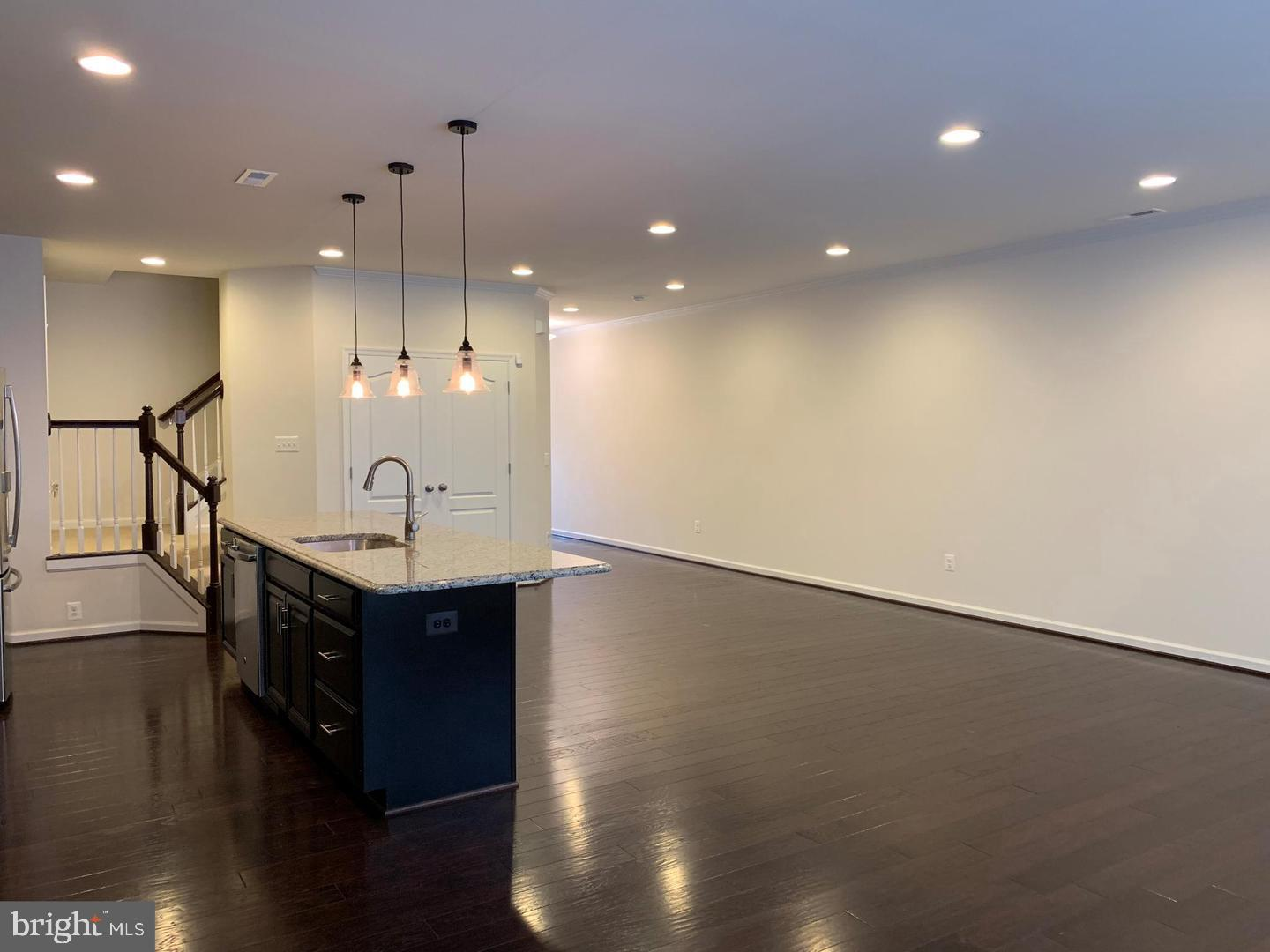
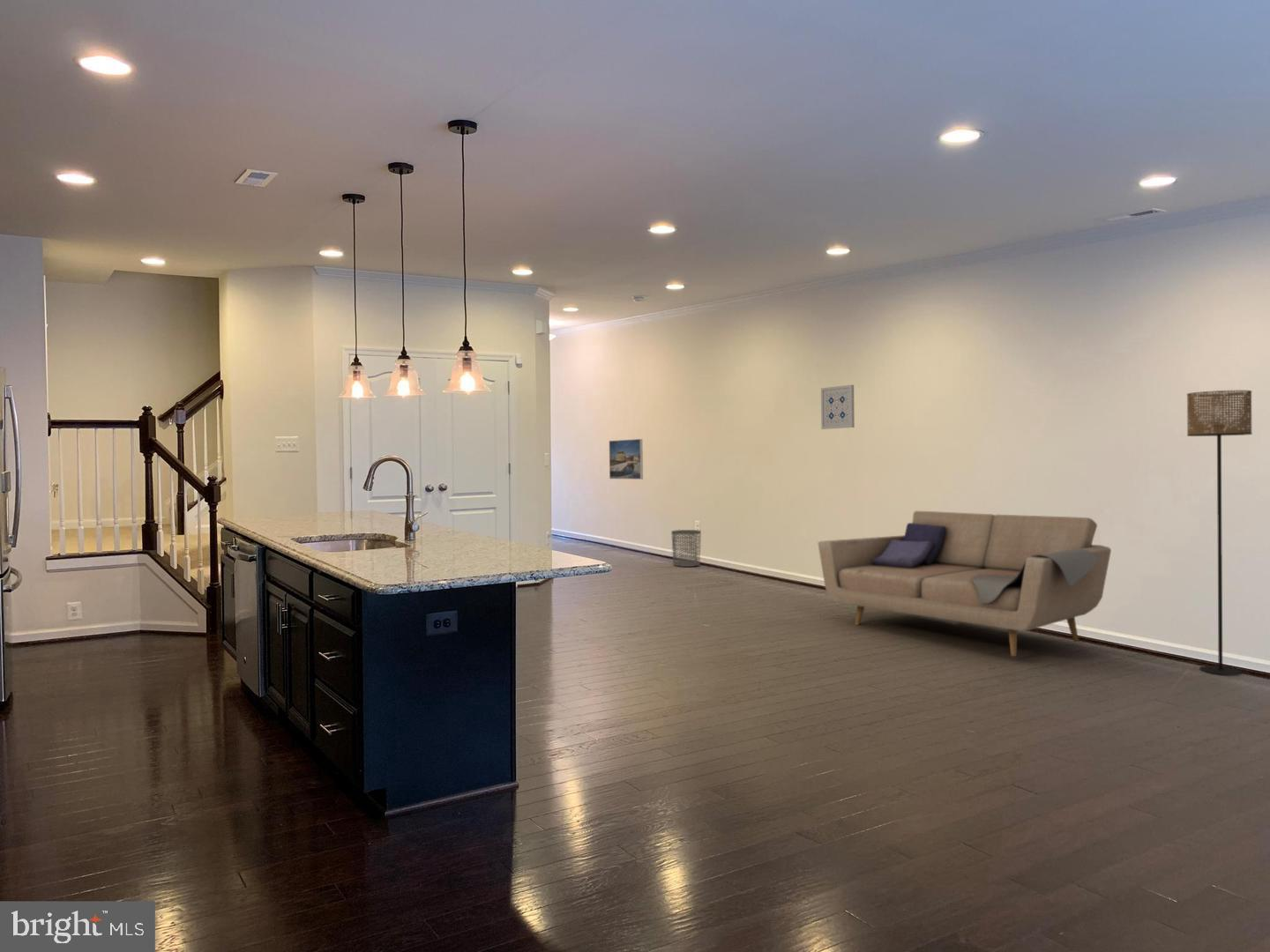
+ wall art (837, 407)
+ waste bin (686, 547)
+ sofa (967, 575)
+ floor lamp (1219, 532)
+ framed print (625, 459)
